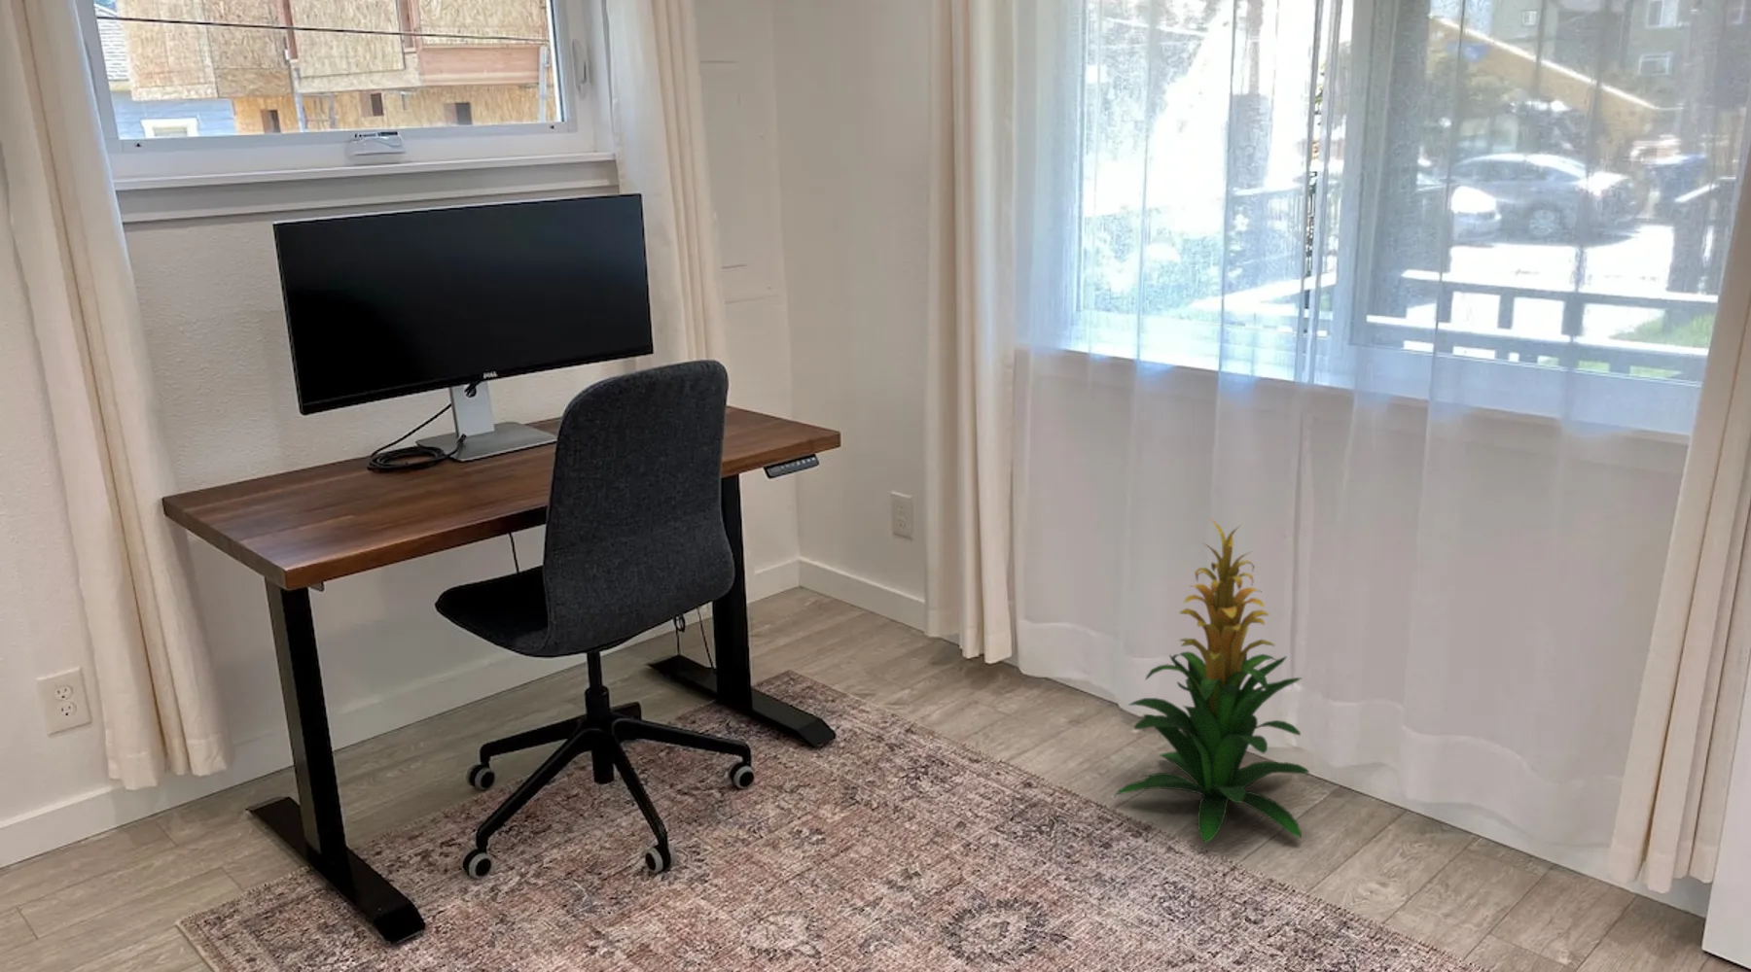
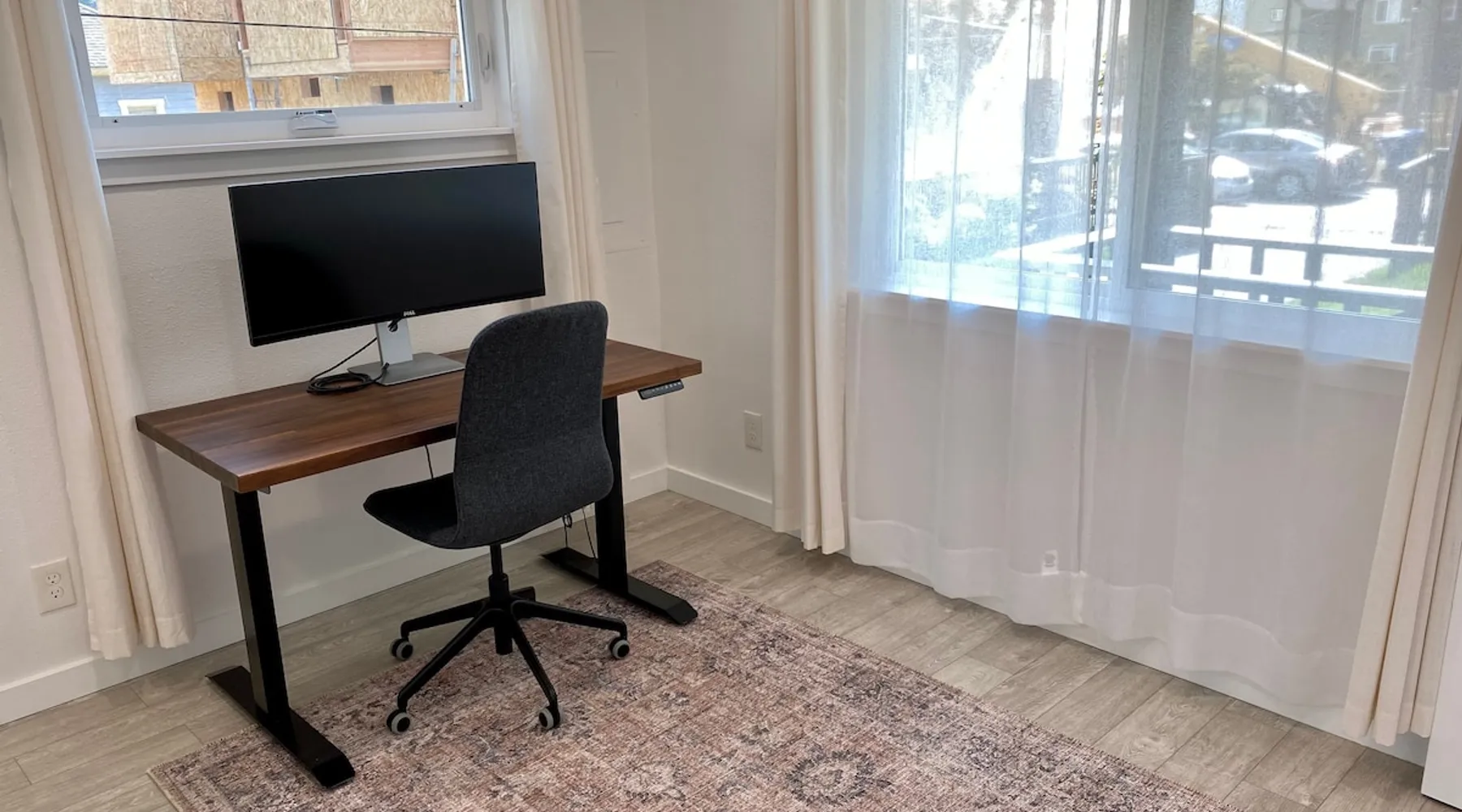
- indoor plant (1224, 664)
